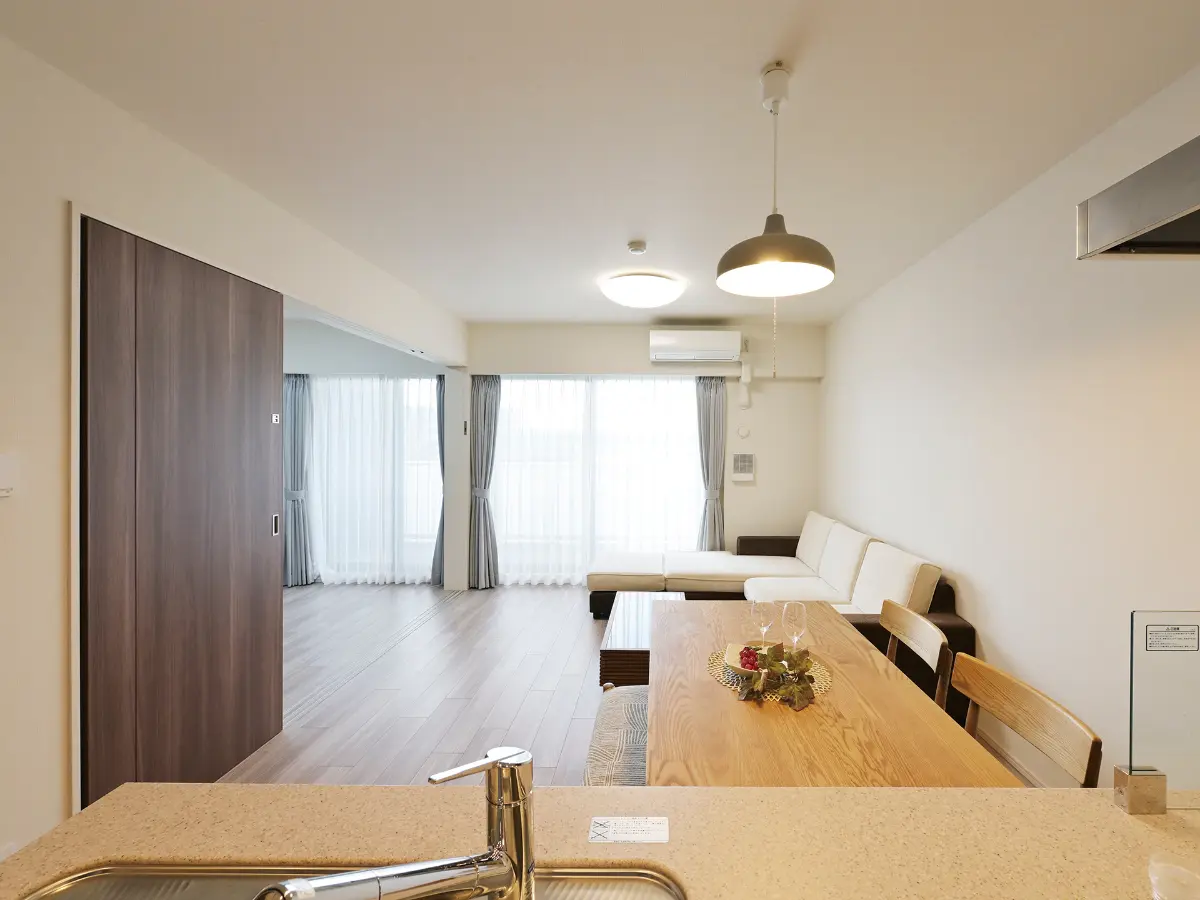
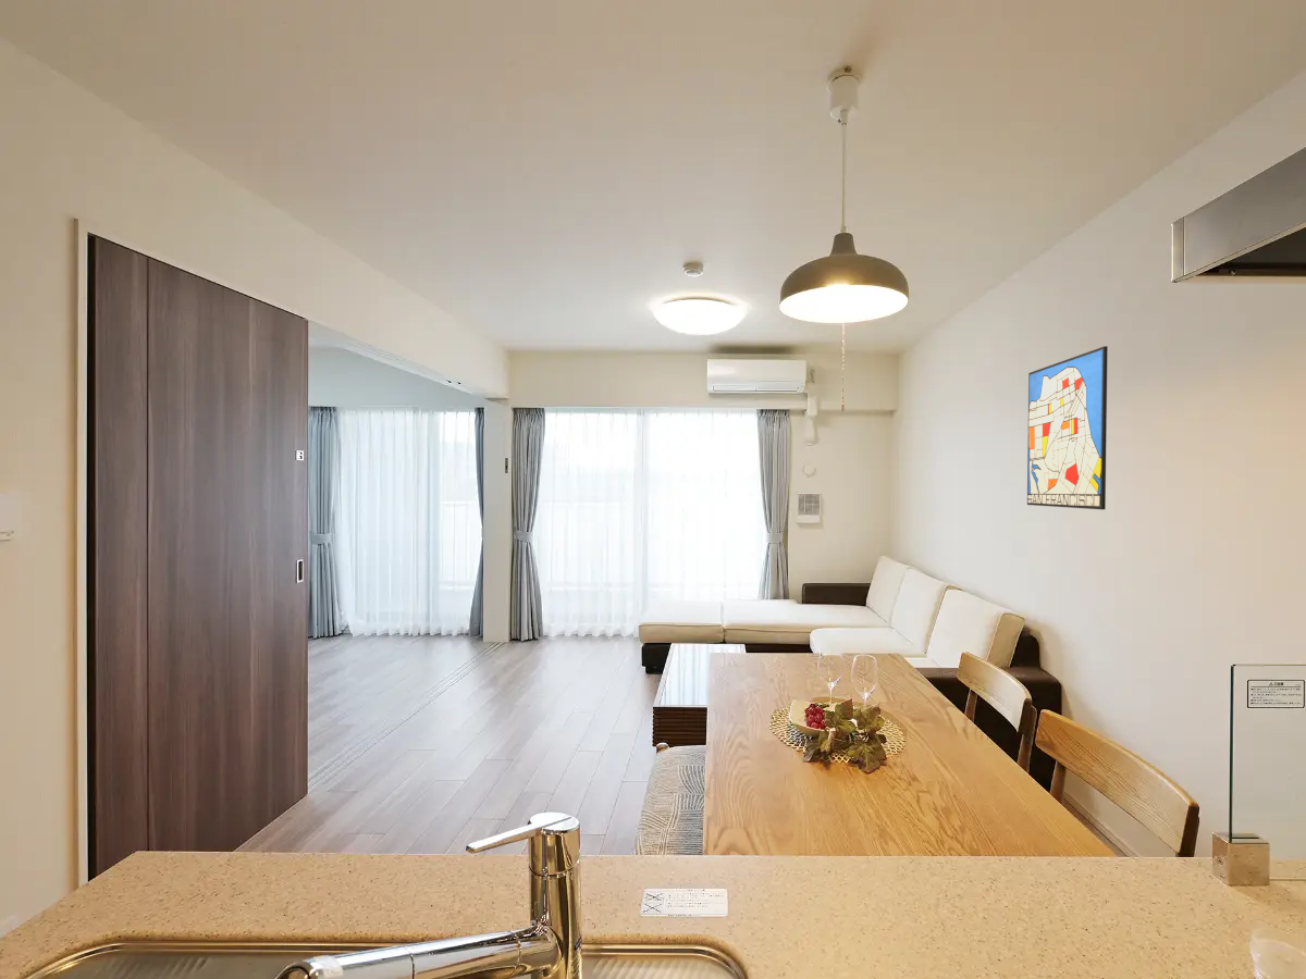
+ wall art (1062, 434)
